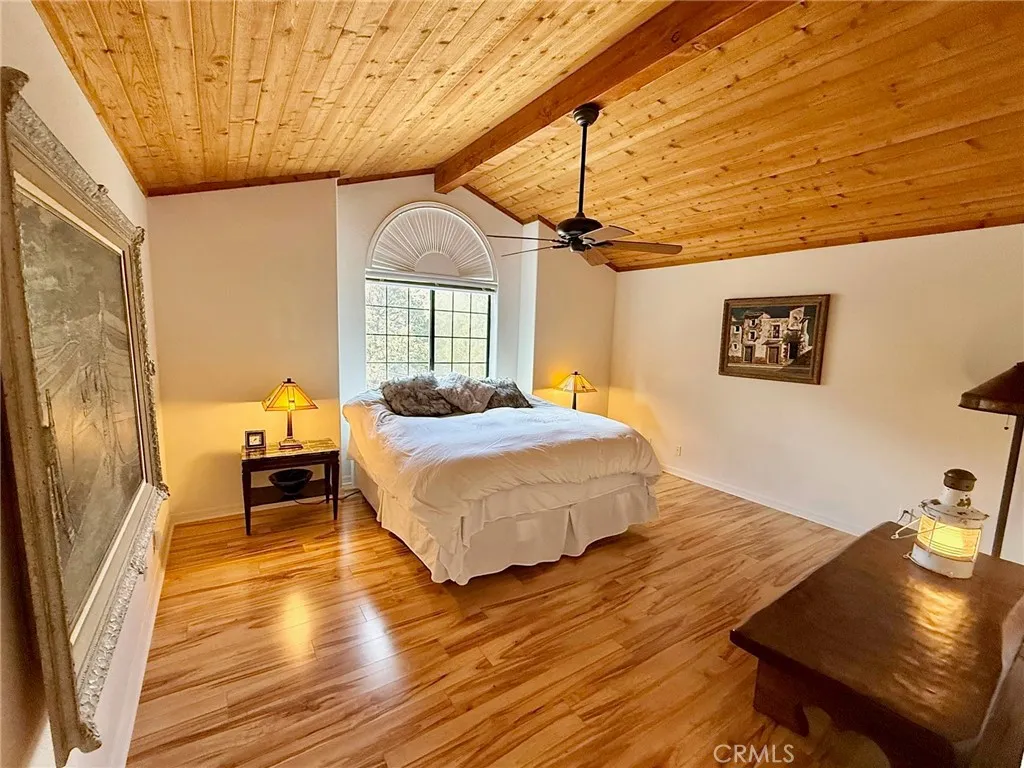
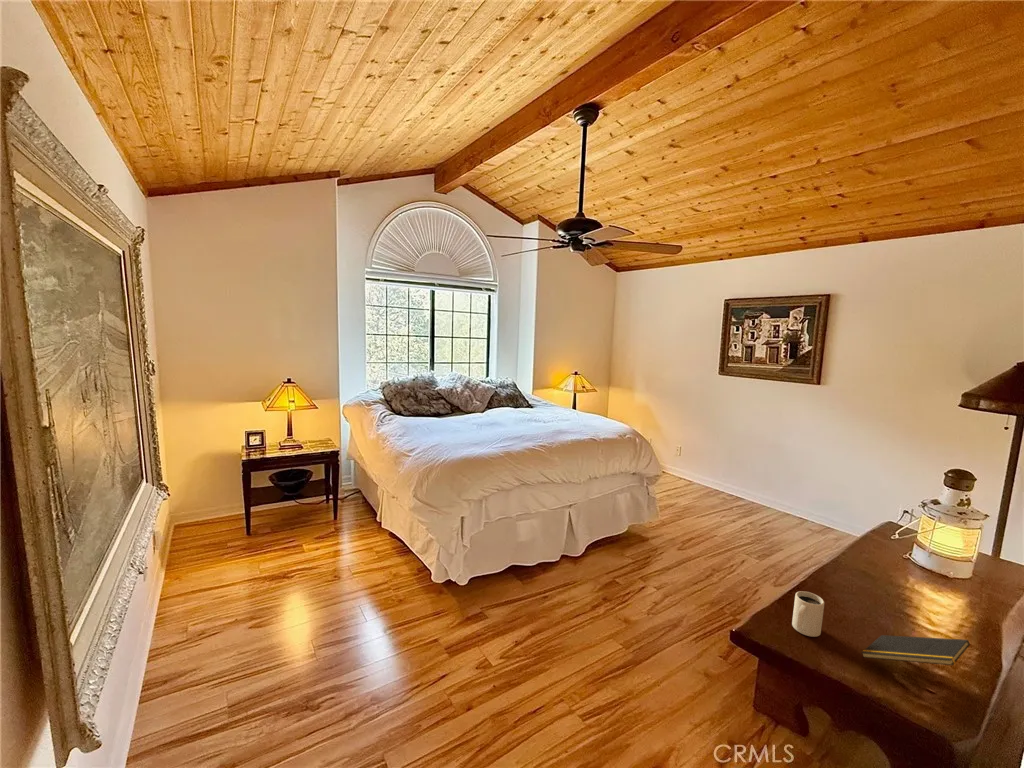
+ notepad (913, 653)
+ mug (806, 614)
